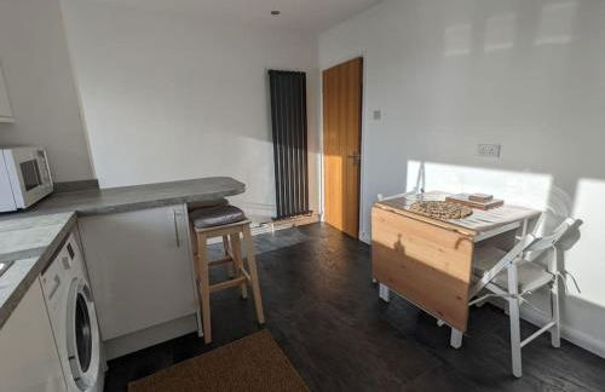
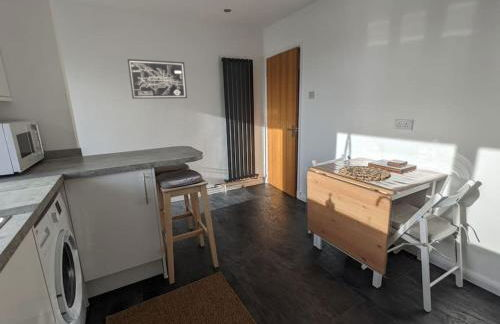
+ wall art (158, 79)
